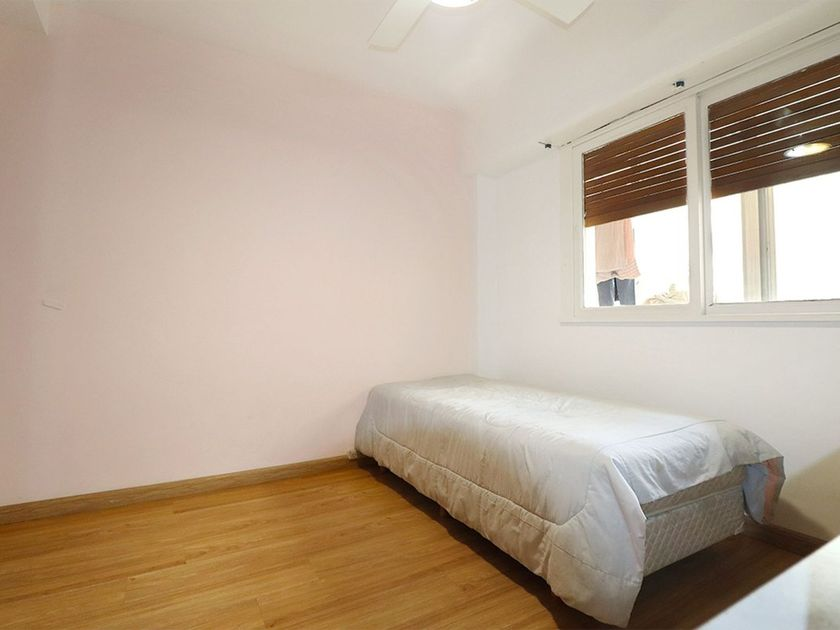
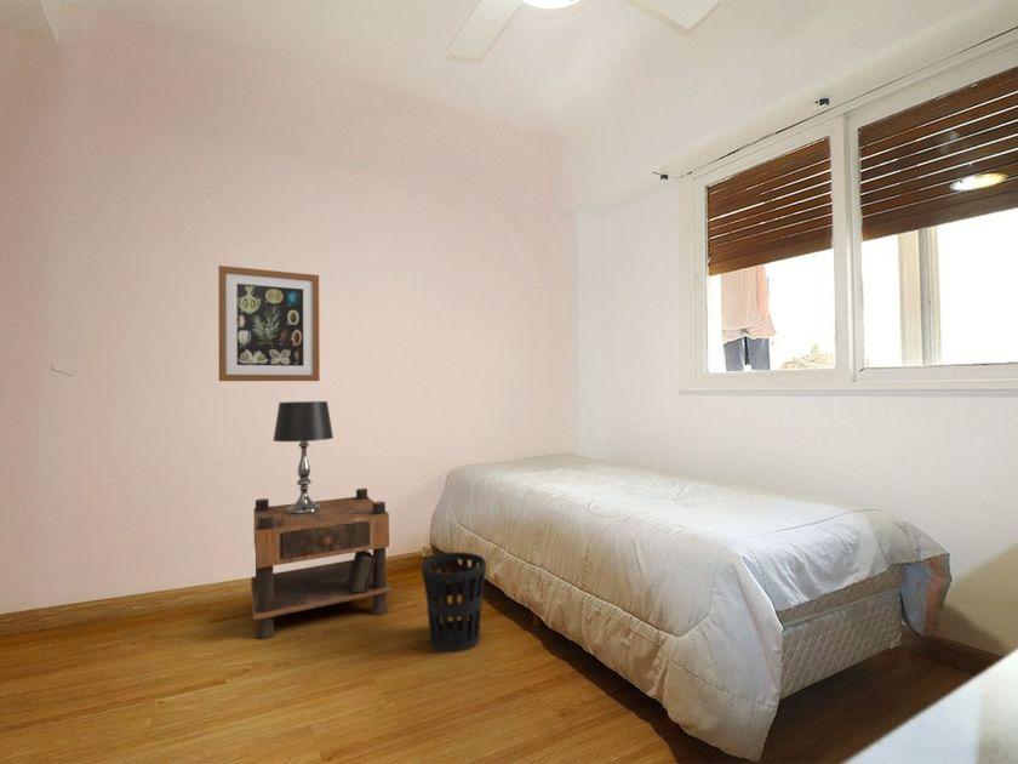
+ wall art (270, 325)
+ table lamp (303, 456)
+ nightstand (319, 553)
+ wastebasket (454, 600)
